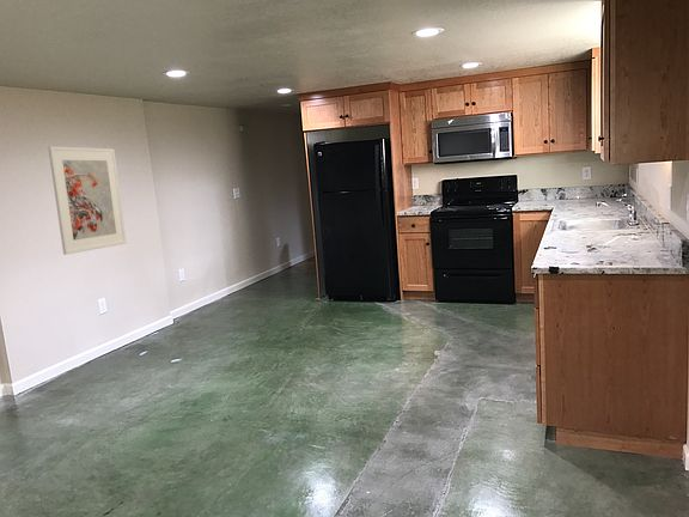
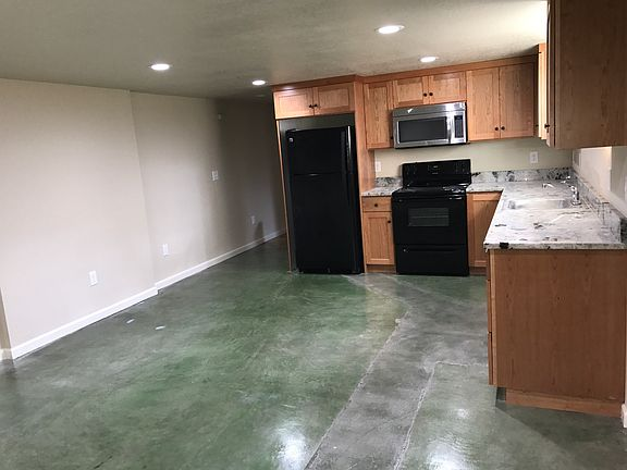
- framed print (90, 199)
